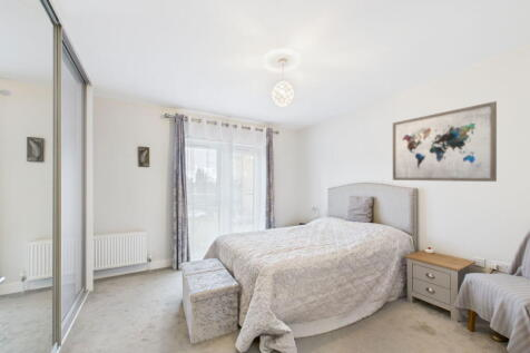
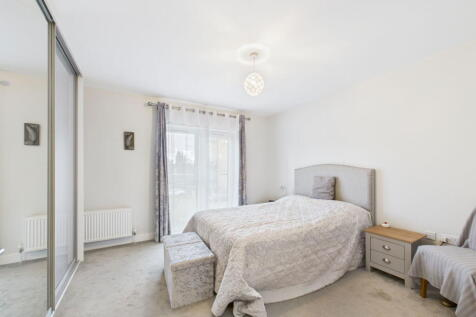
- wall art (435, 147)
